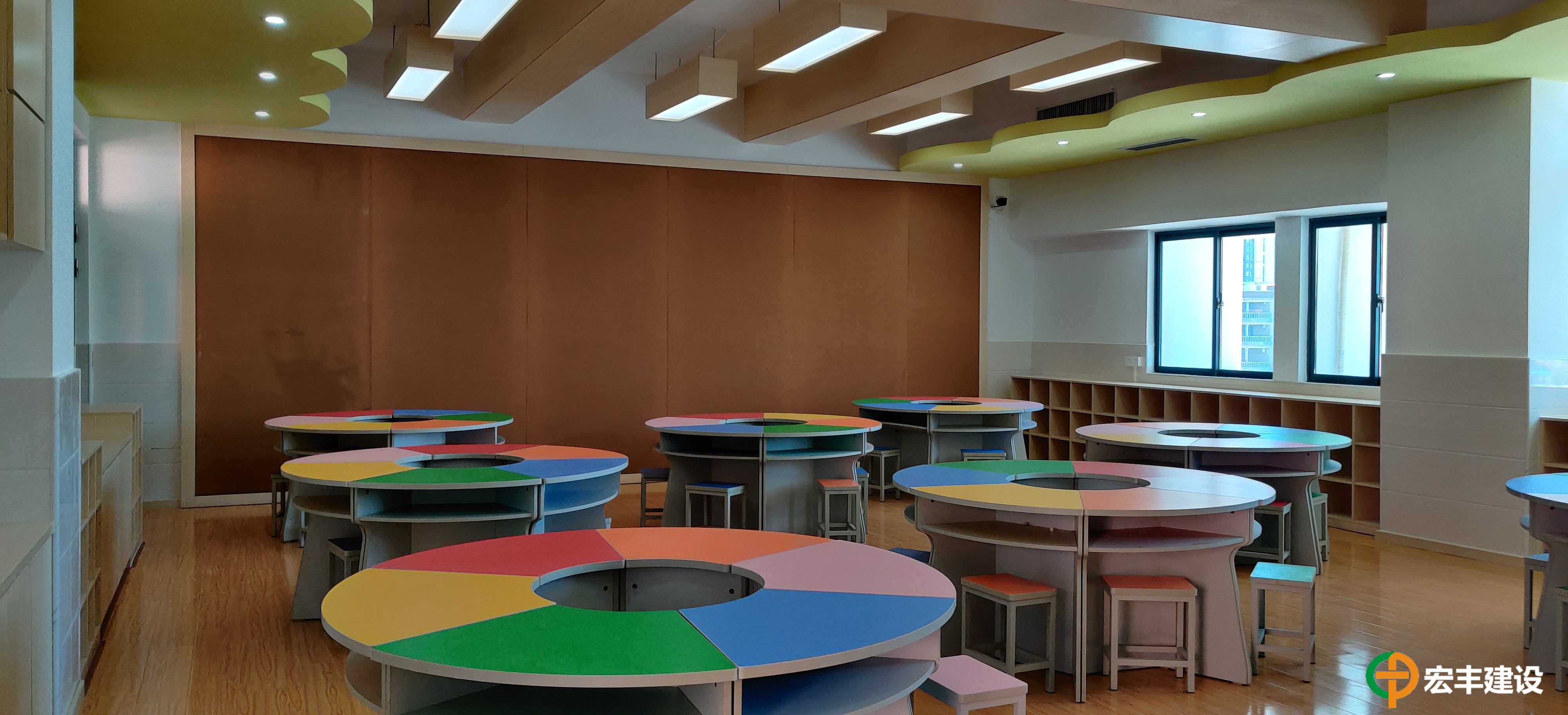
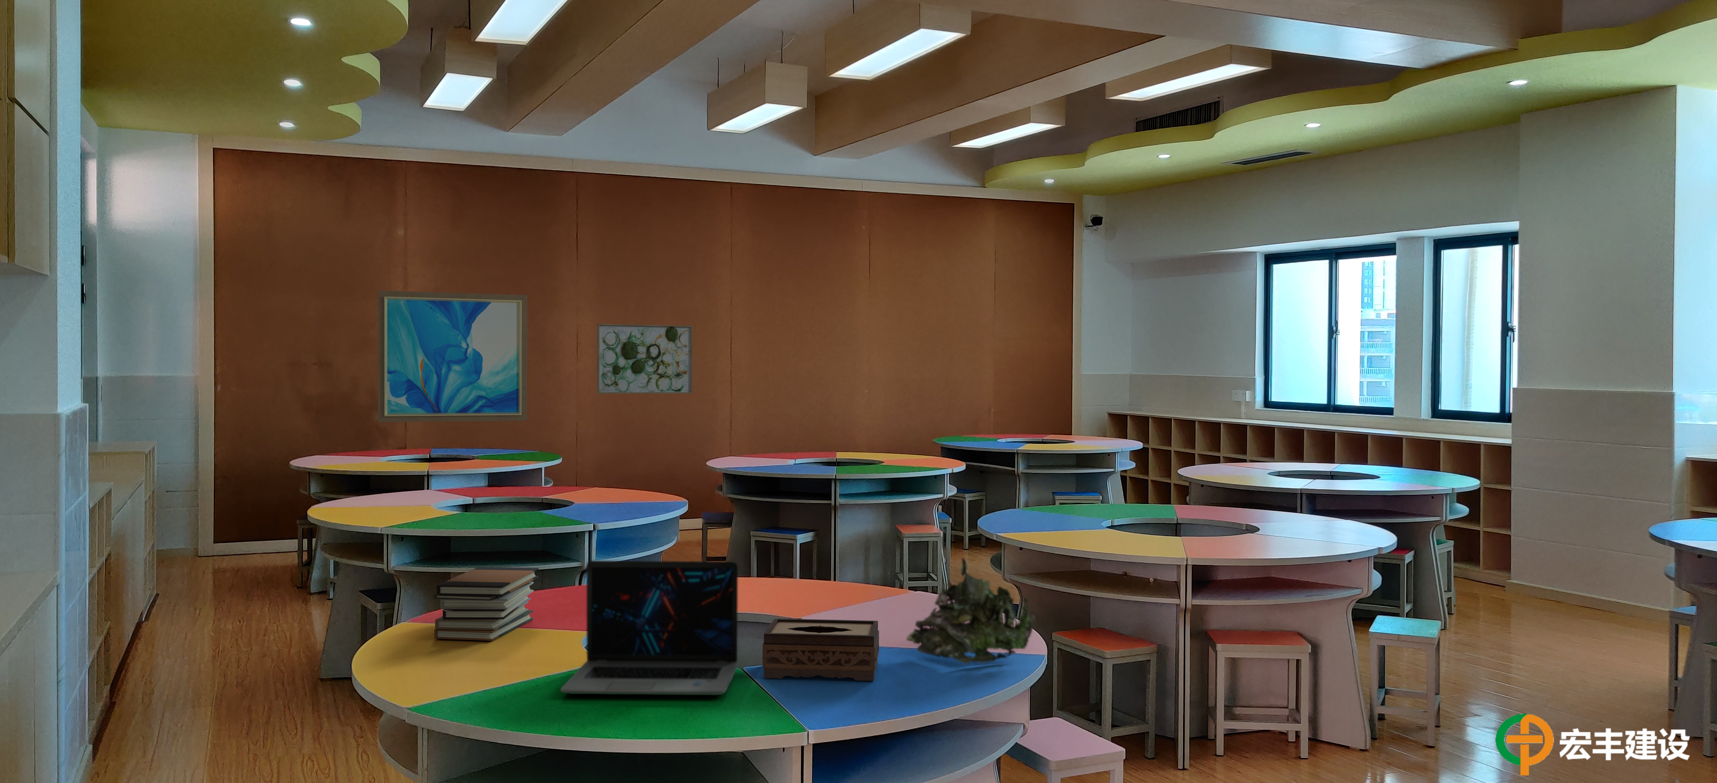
+ book stack (488, 602)
+ laptop (653, 626)
+ plant (966, 606)
+ wall art (646, 359)
+ tissue box (822, 648)
+ wall art (454, 357)
